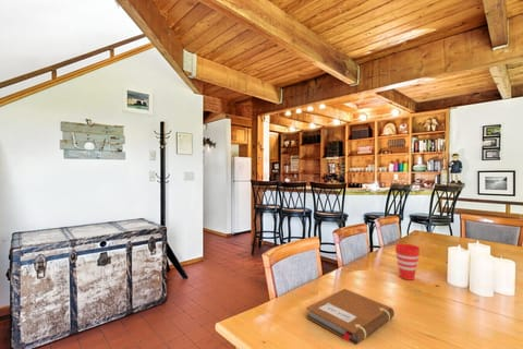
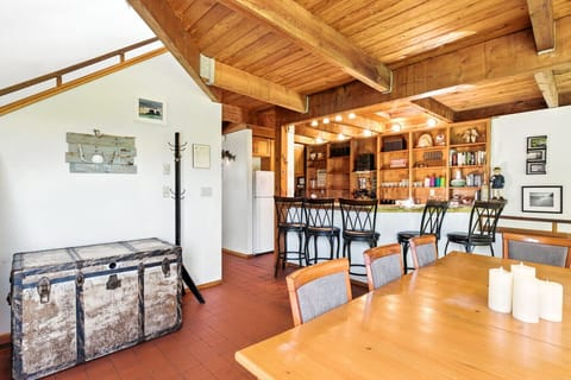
- cup (406, 262)
- notebook (349, 313)
